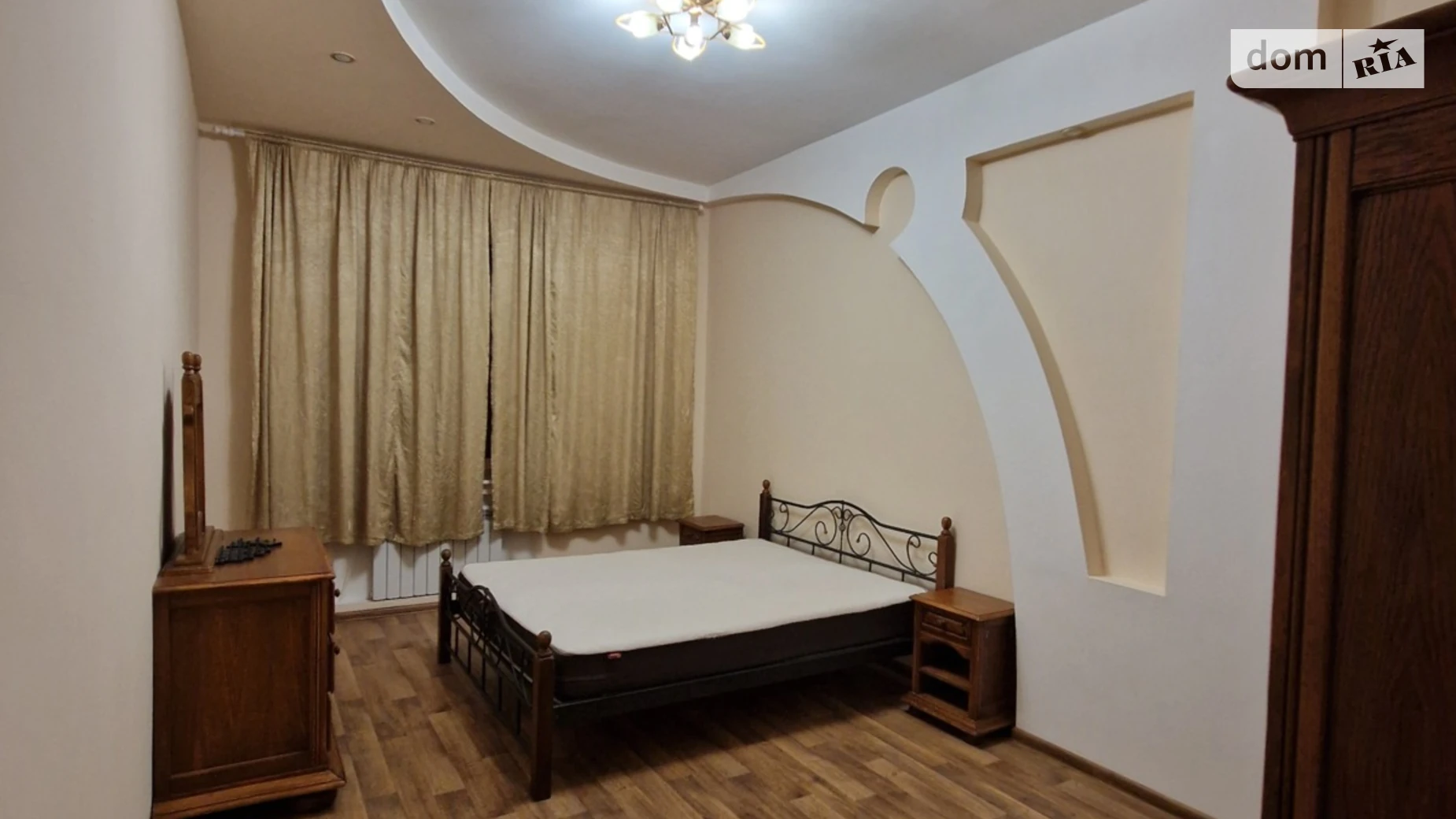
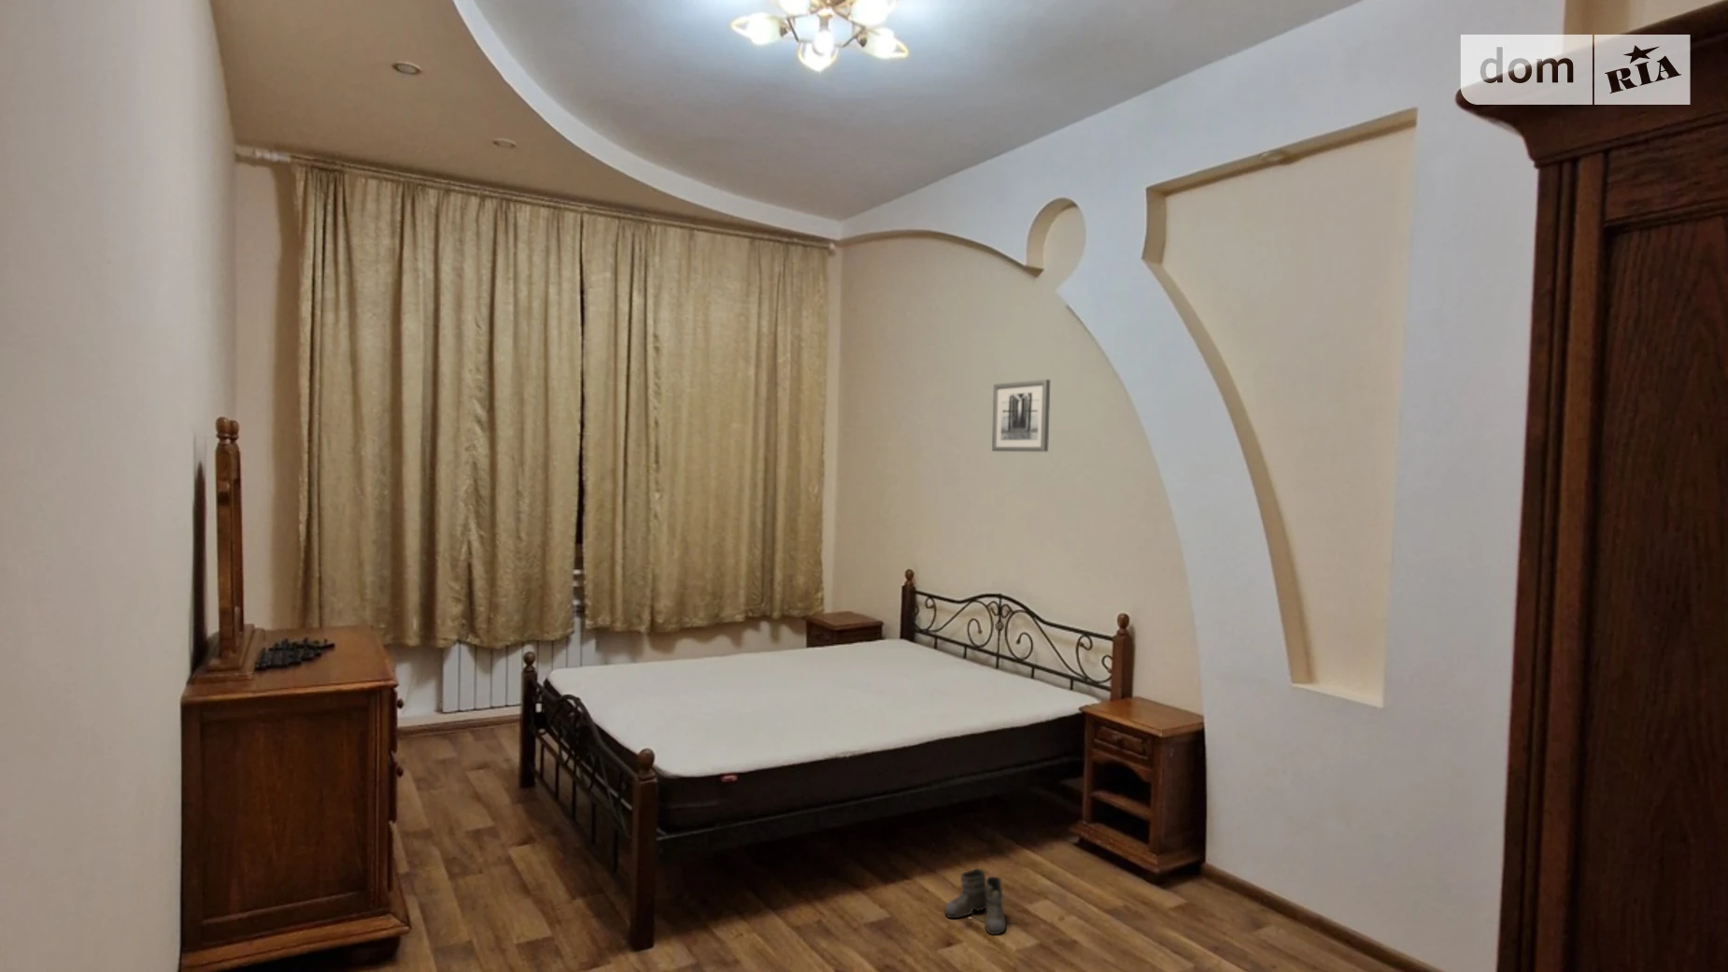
+ wall art (1019, 415)
+ boots (978, 897)
